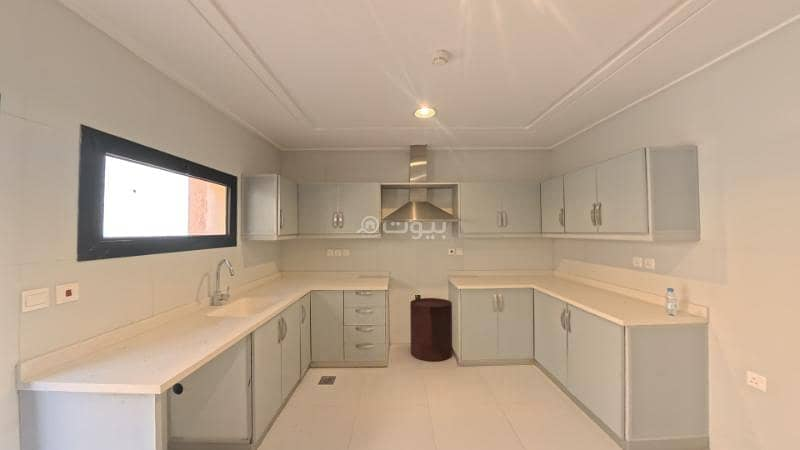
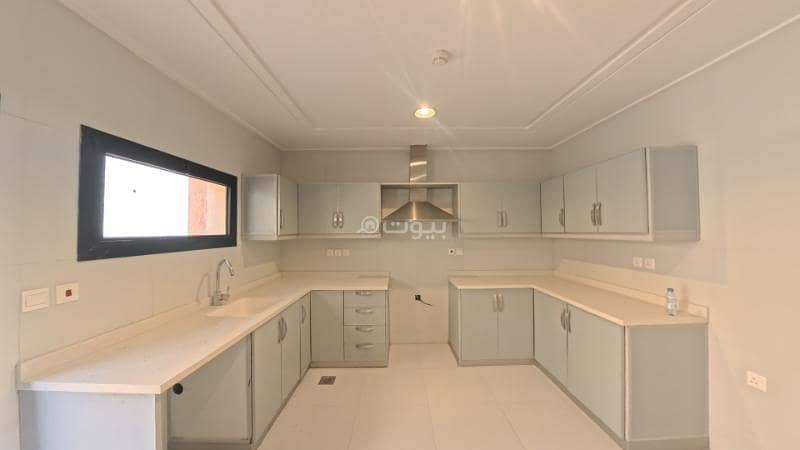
- trash can (431, 327)
